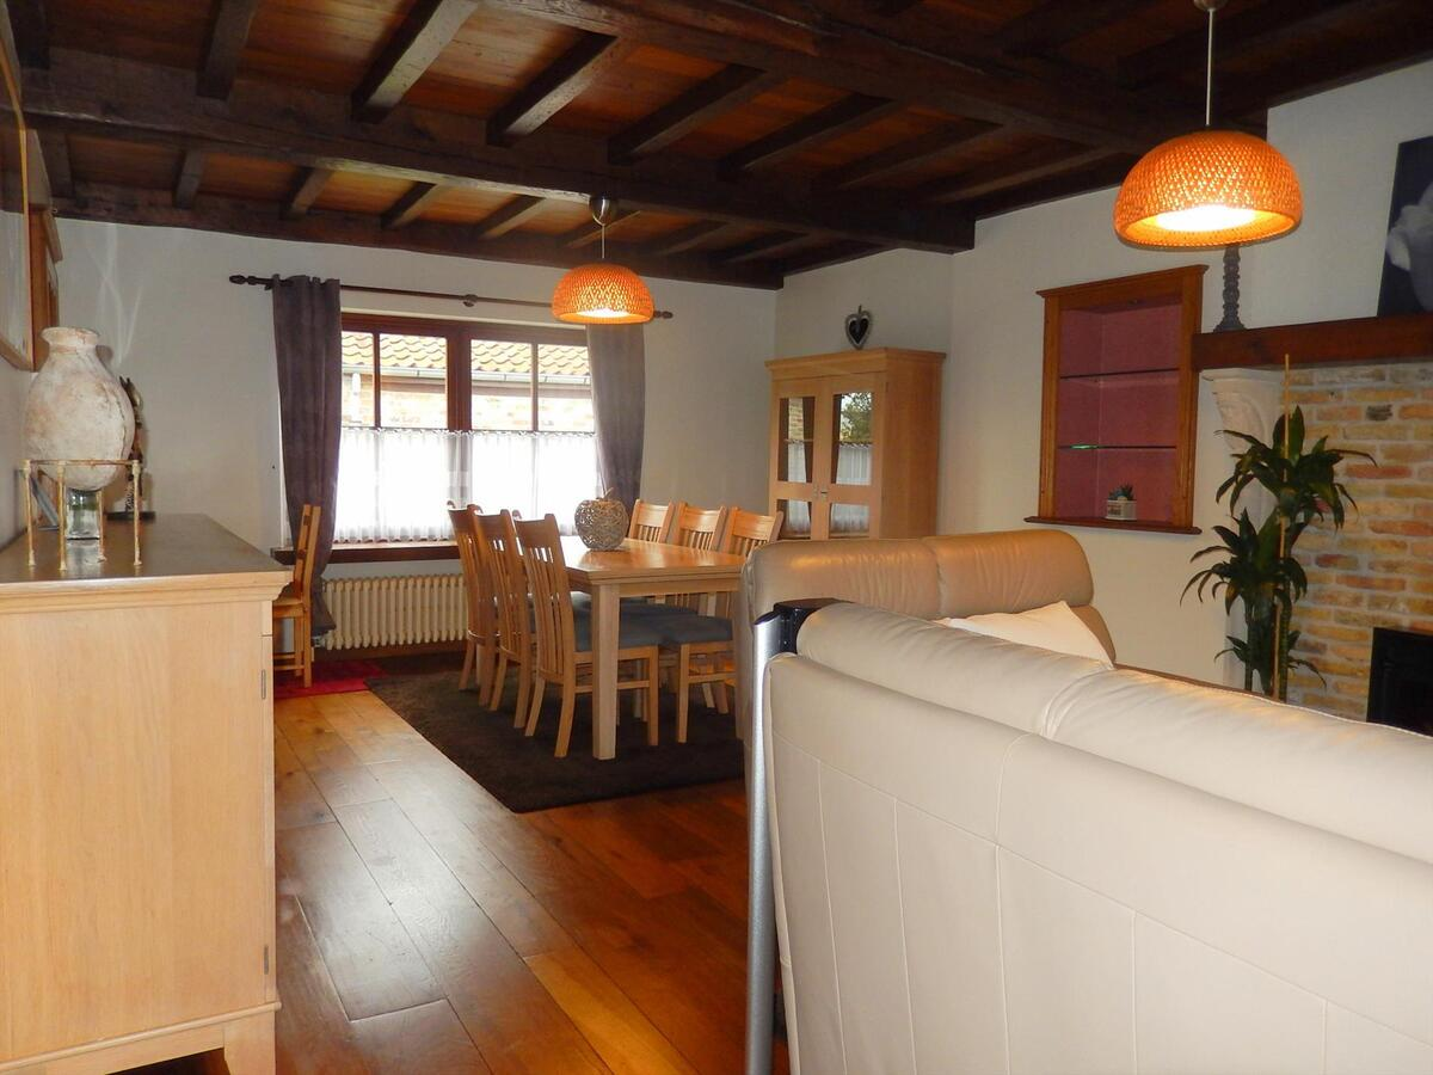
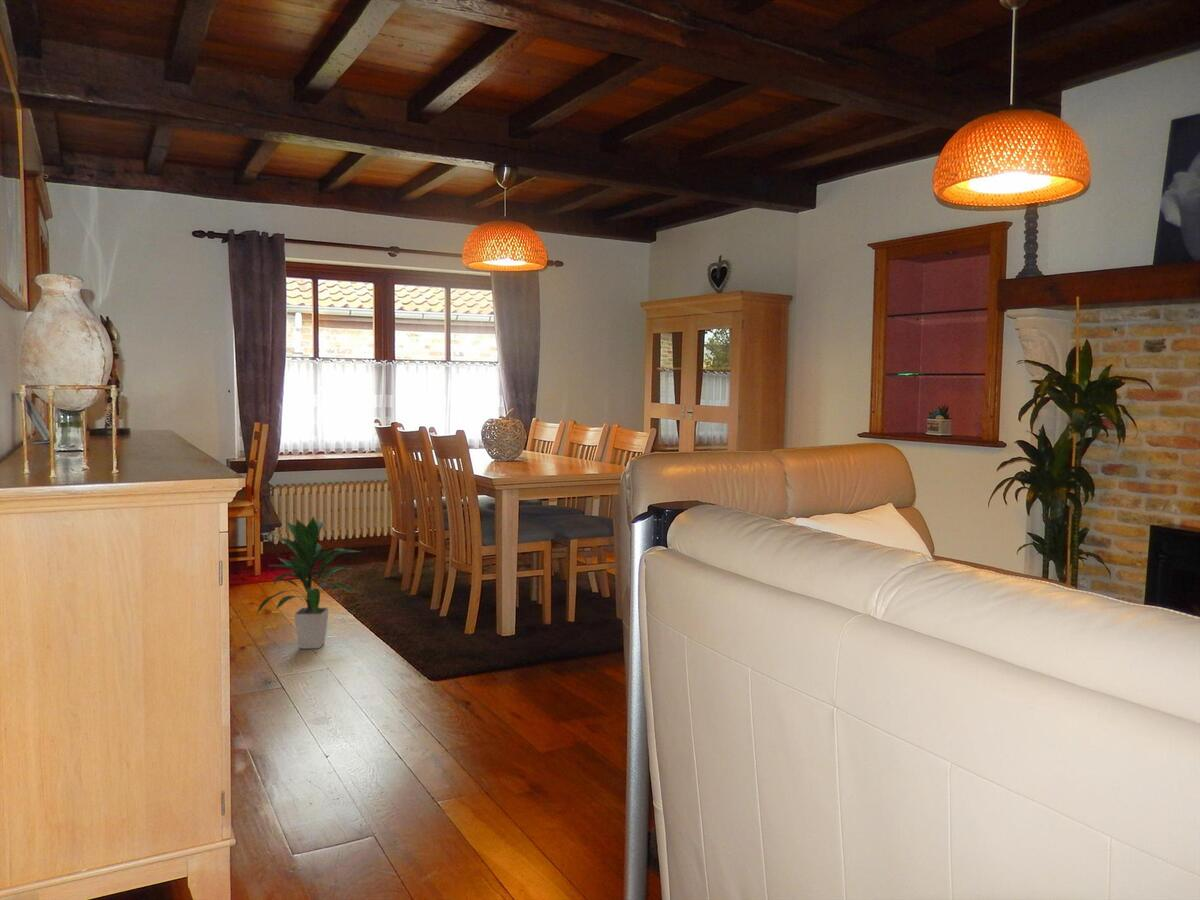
+ indoor plant (307, 579)
